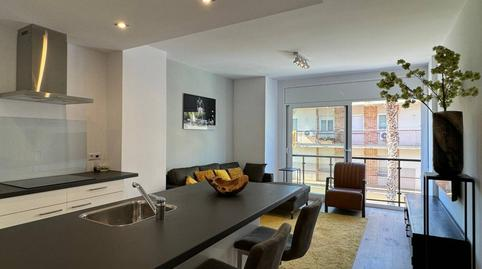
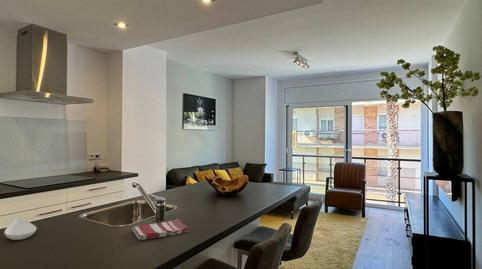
+ spoon rest (18, 227)
+ dish towel (160, 228)
